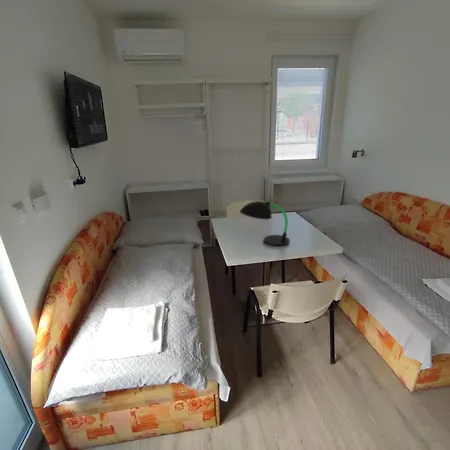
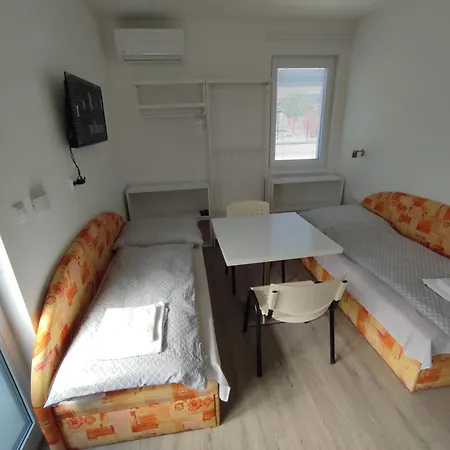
- desk lamp (265, 218)
